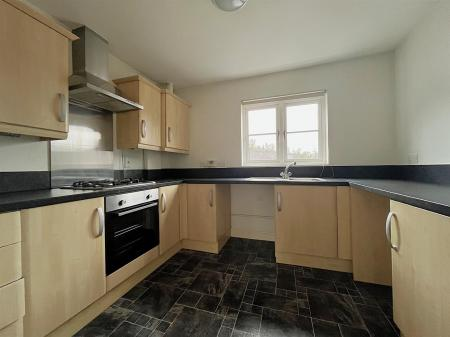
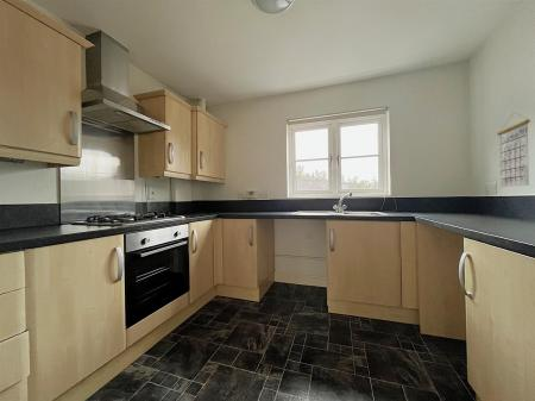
+ calendar (512, 149)
